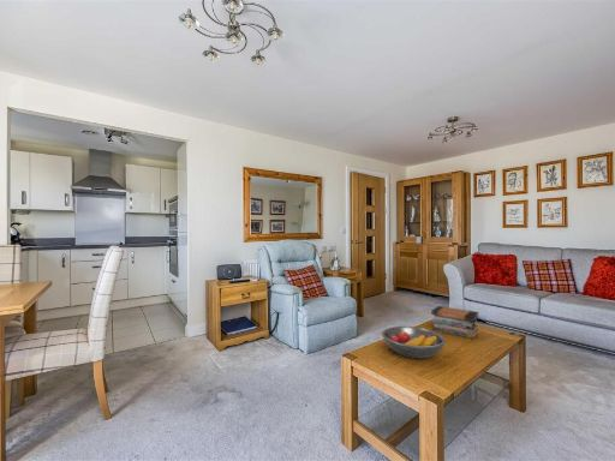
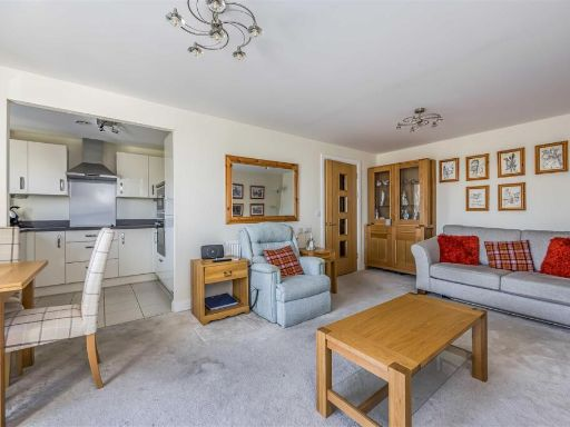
- book stack (454, 321)
- fruit bowl (412, 341)
